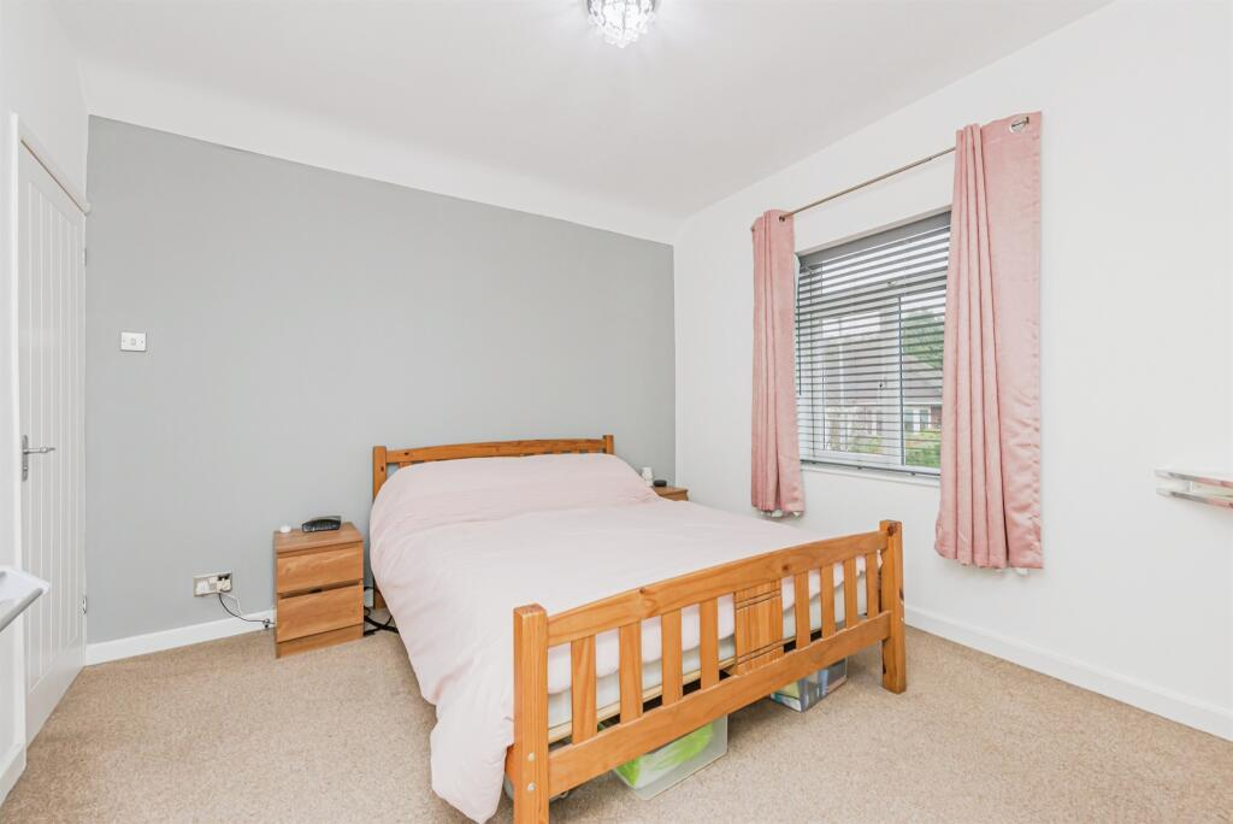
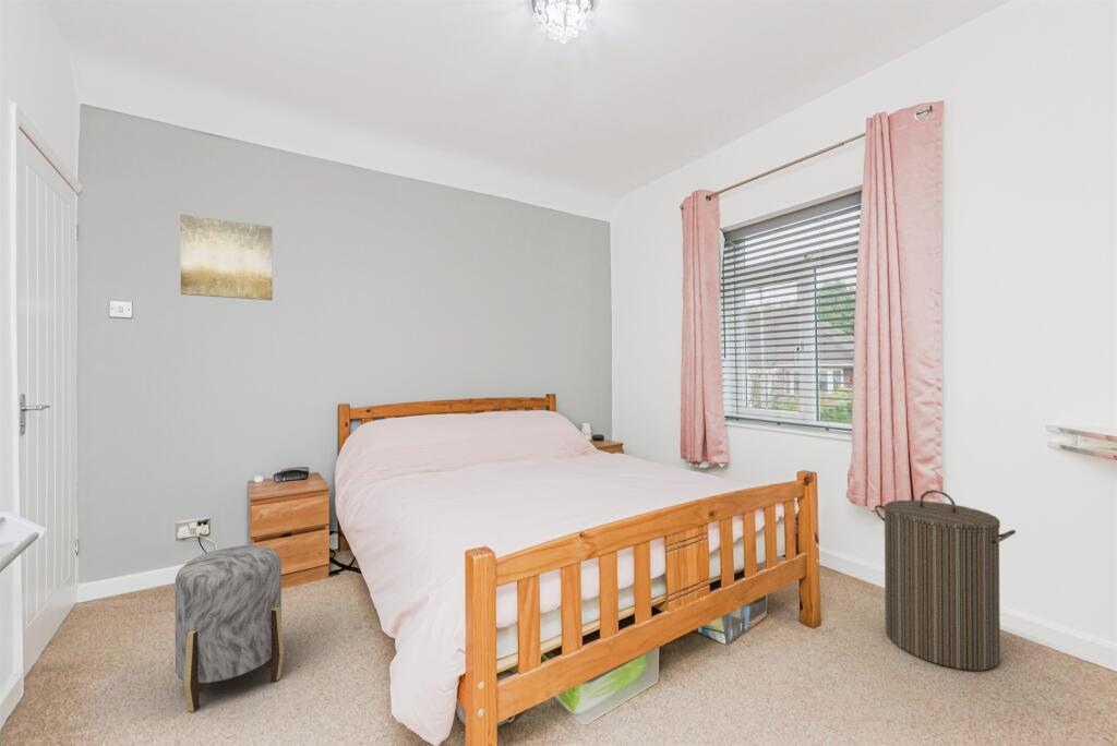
+ laundry hamper (939, 567)
+ wall art (228, 258)
+ stool (231, 614)
